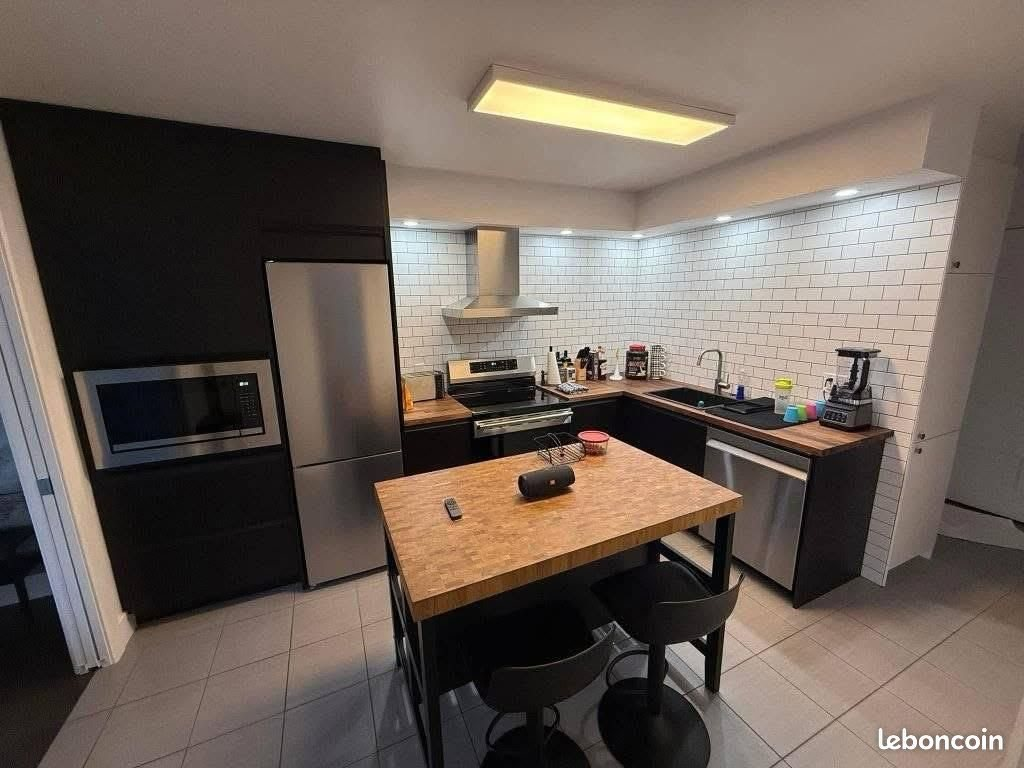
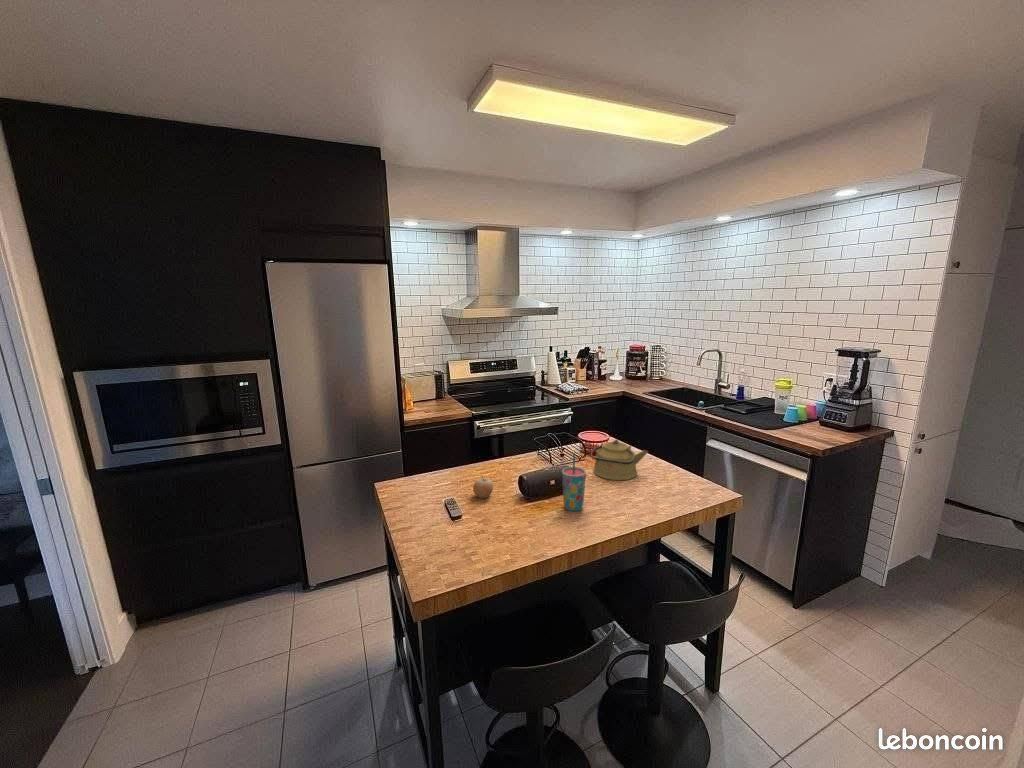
+ cup (573, 480)
+ kettle (620, 456)
+ fruit (483, 486)
